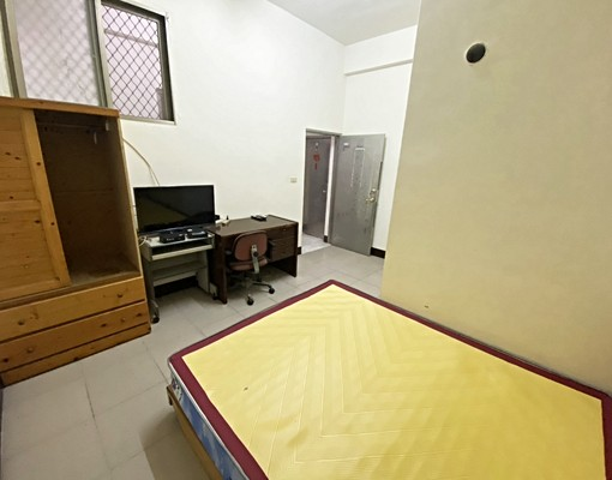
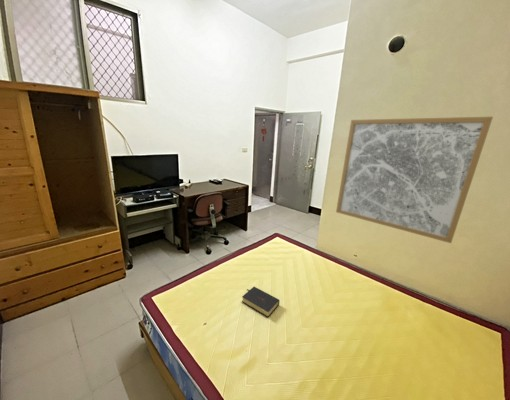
+ wall art (396, 175)
+ bible (257, 299)
